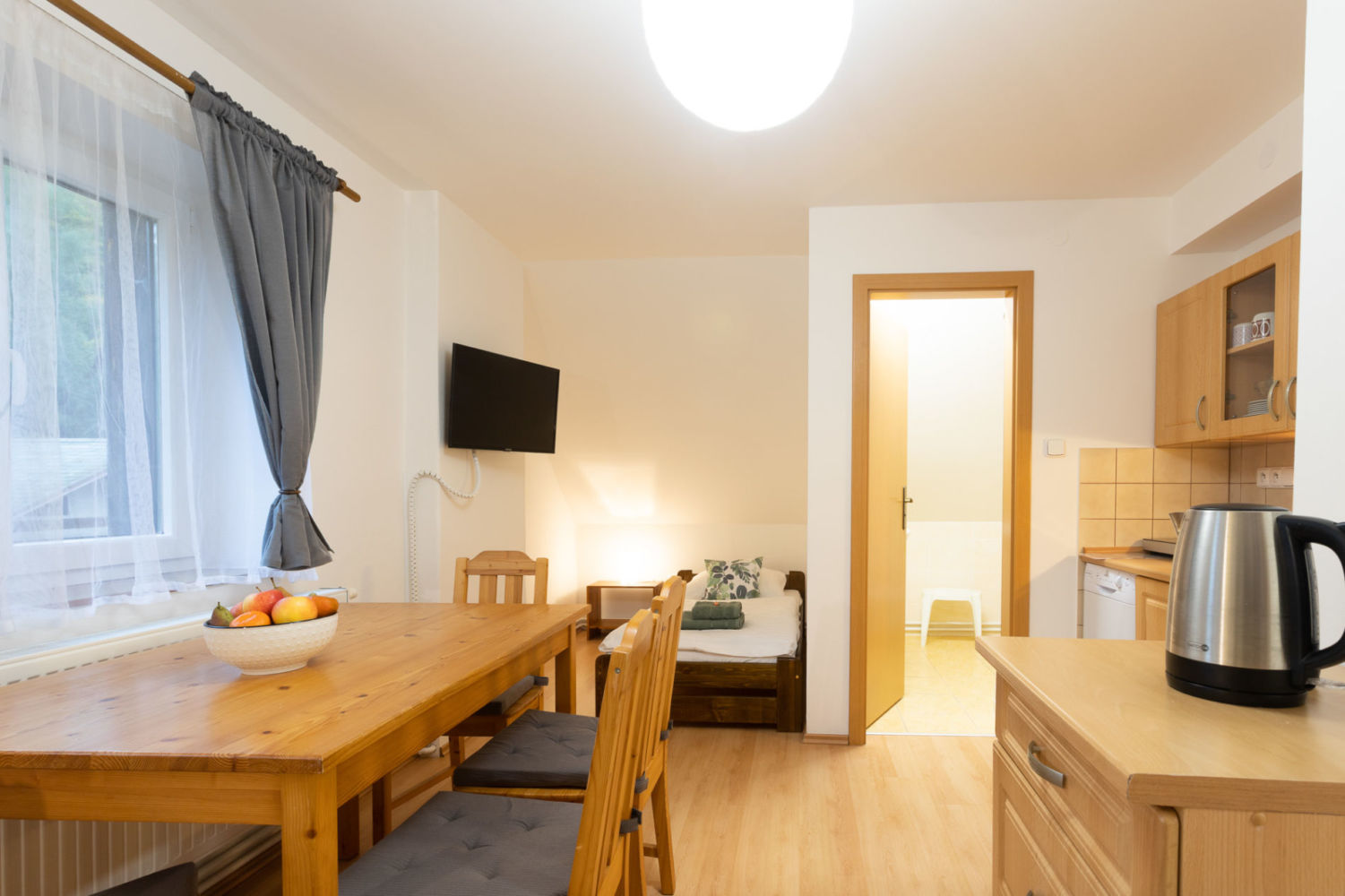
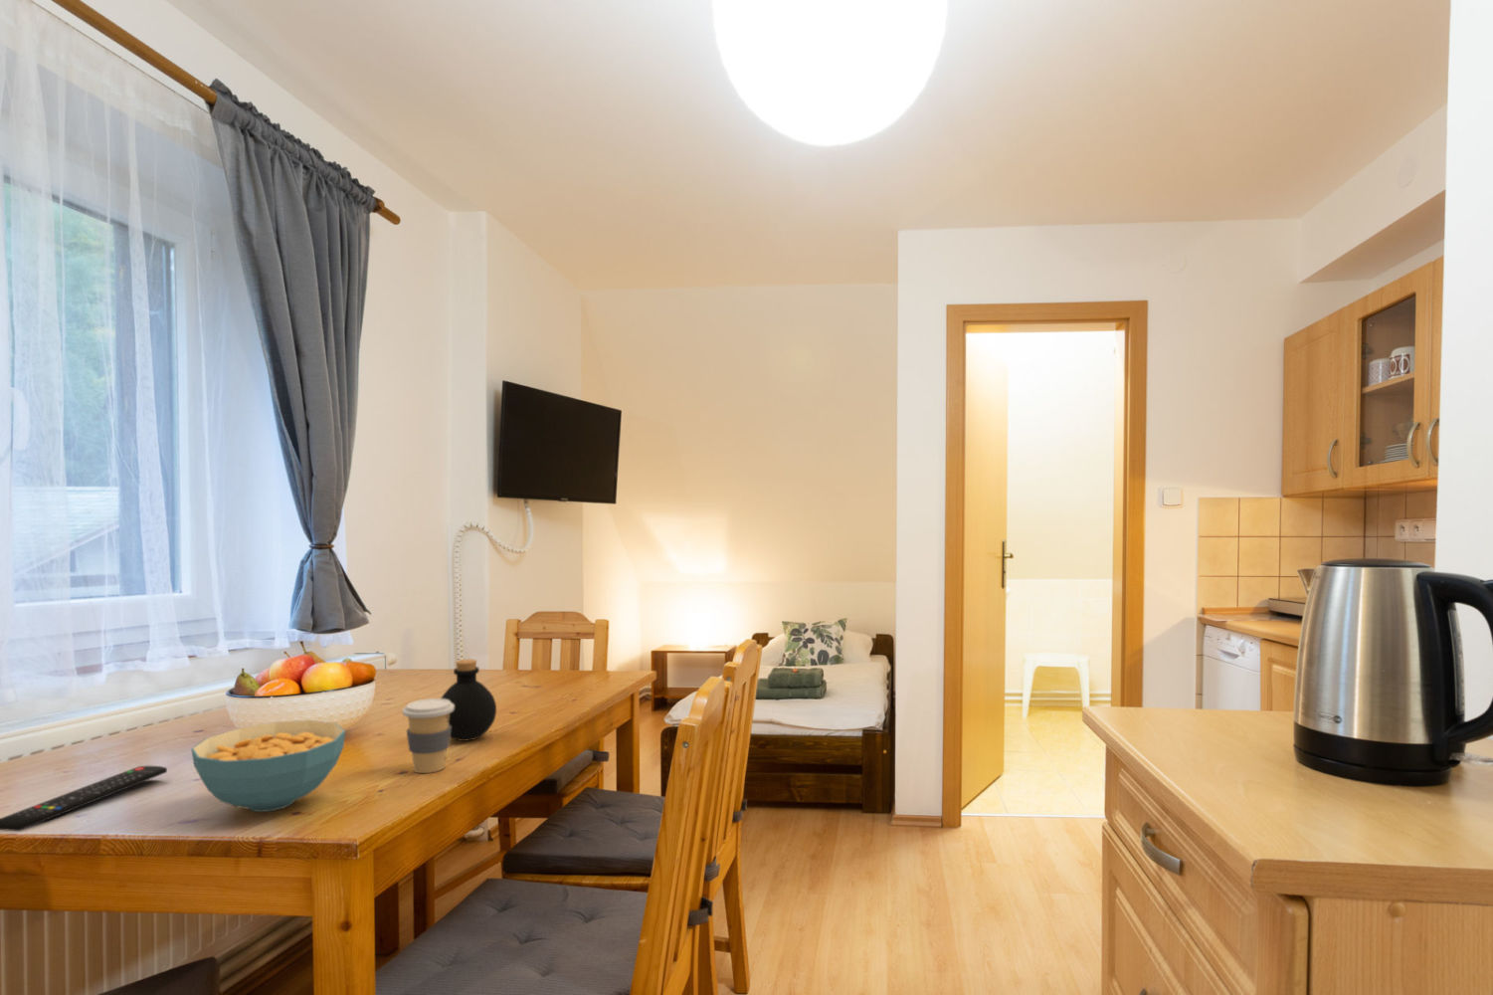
+ cereal bowl (272, 771)
+ remote control (88, 796)
+ bottle (466, 698)
+ coffee cup (428, 735)
